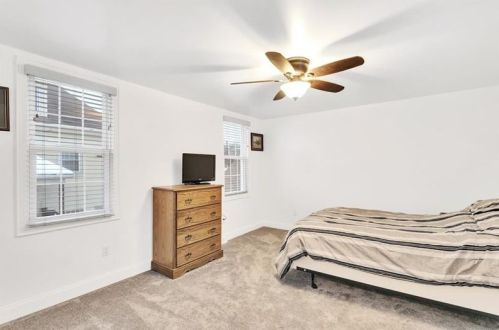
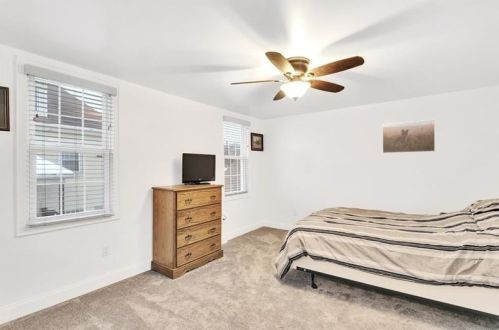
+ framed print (407, 137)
